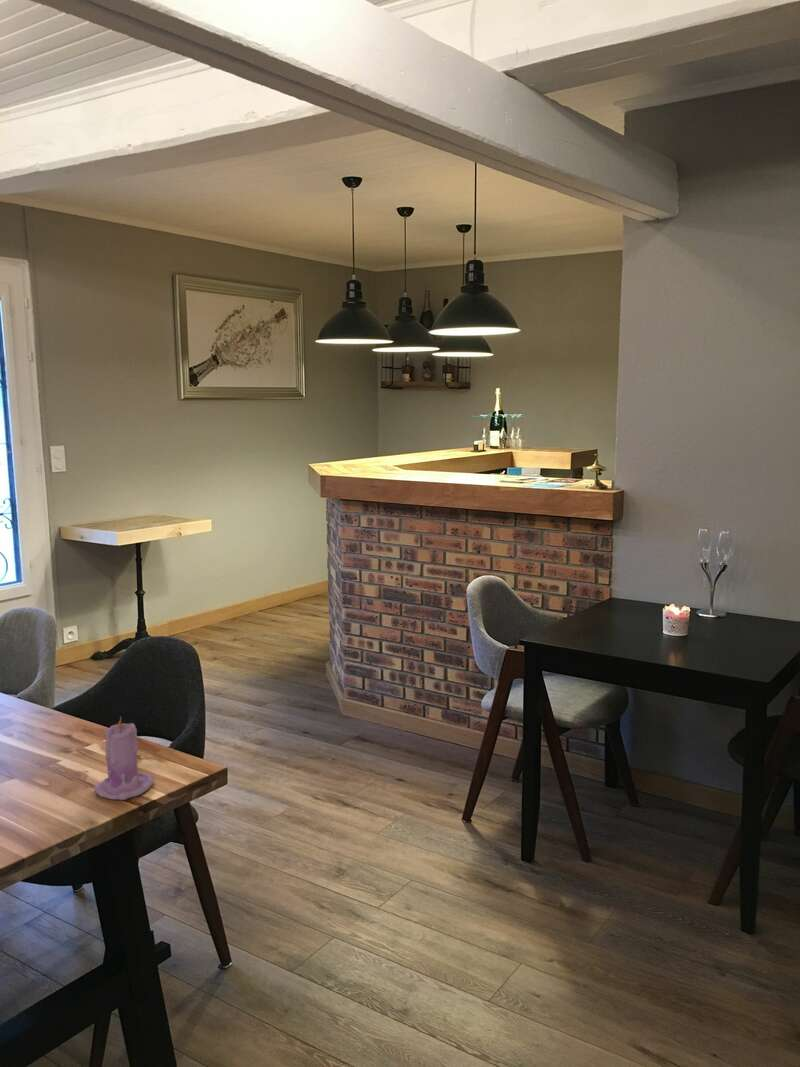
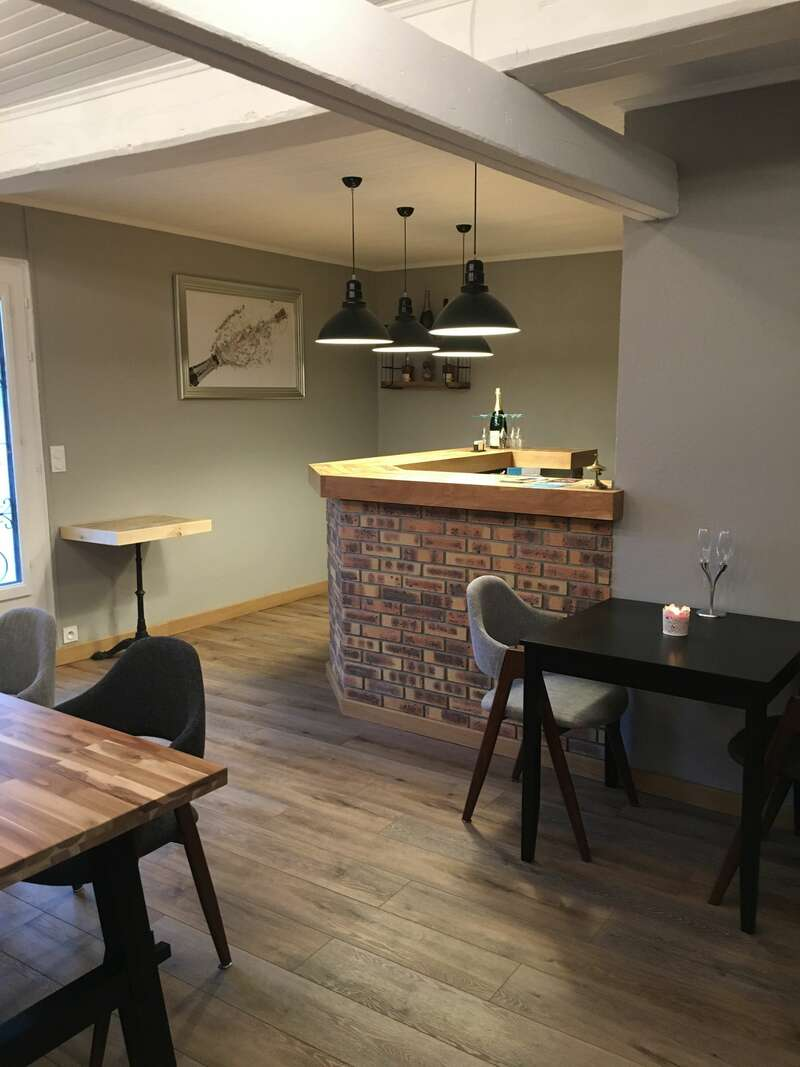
- candle (123, 752)
